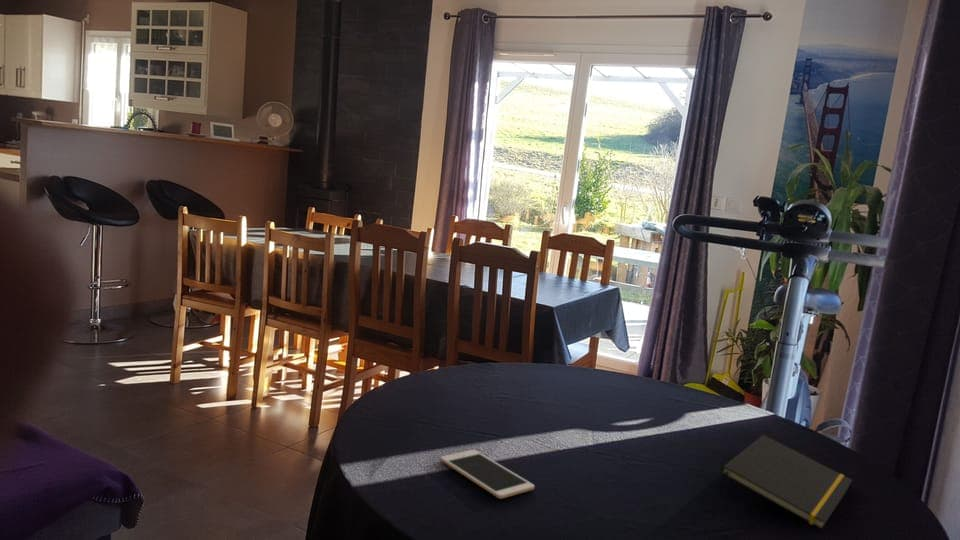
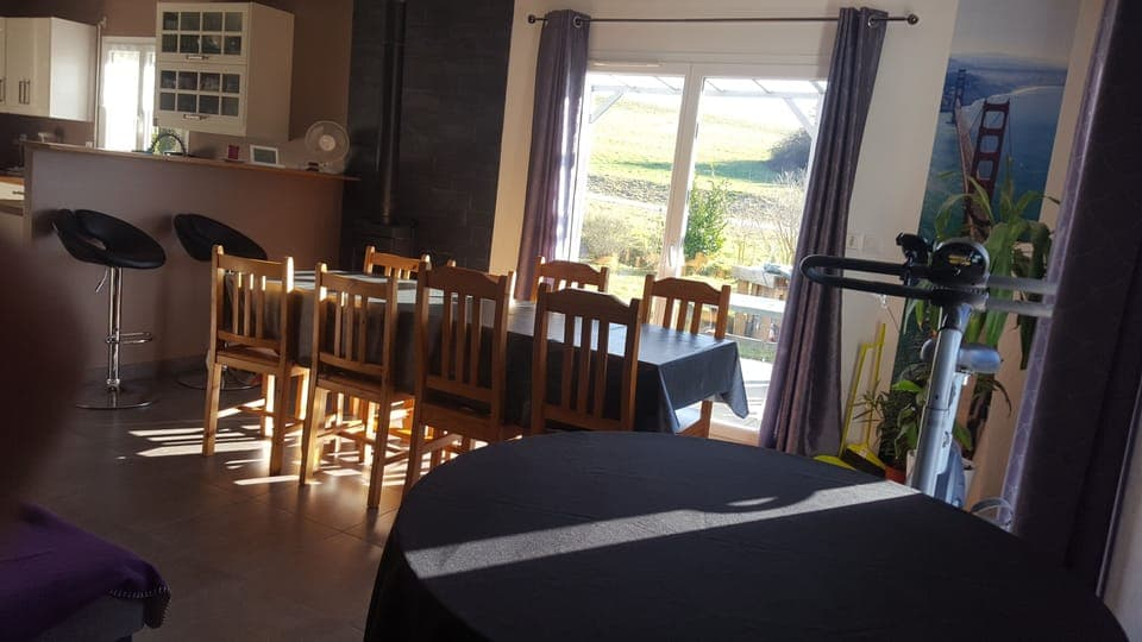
- notepad (788, 476)
- cell phone (485, 472)
